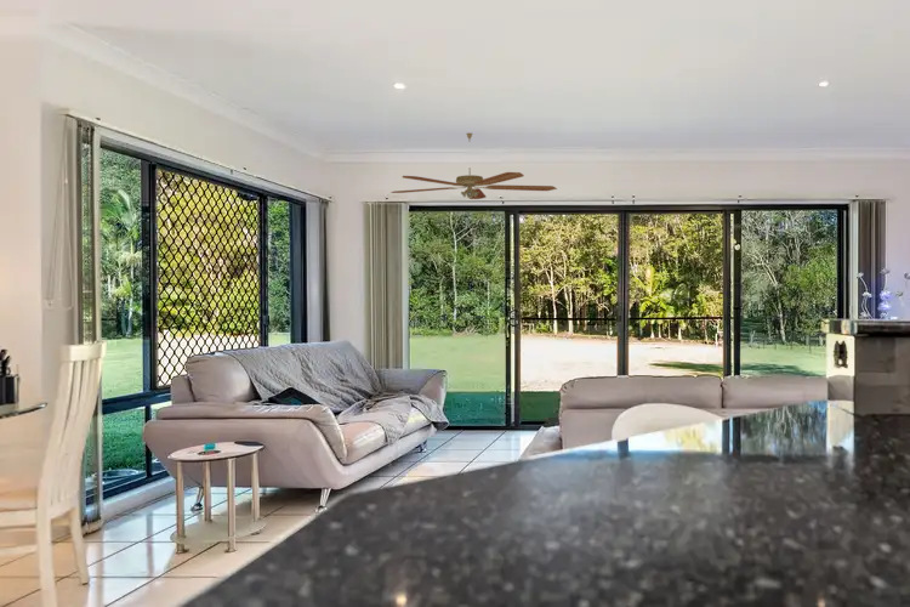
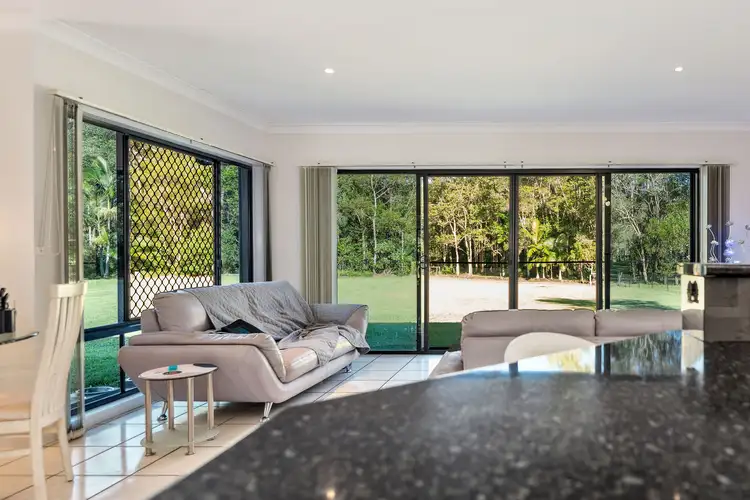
- ceiling fan (470, 170)
